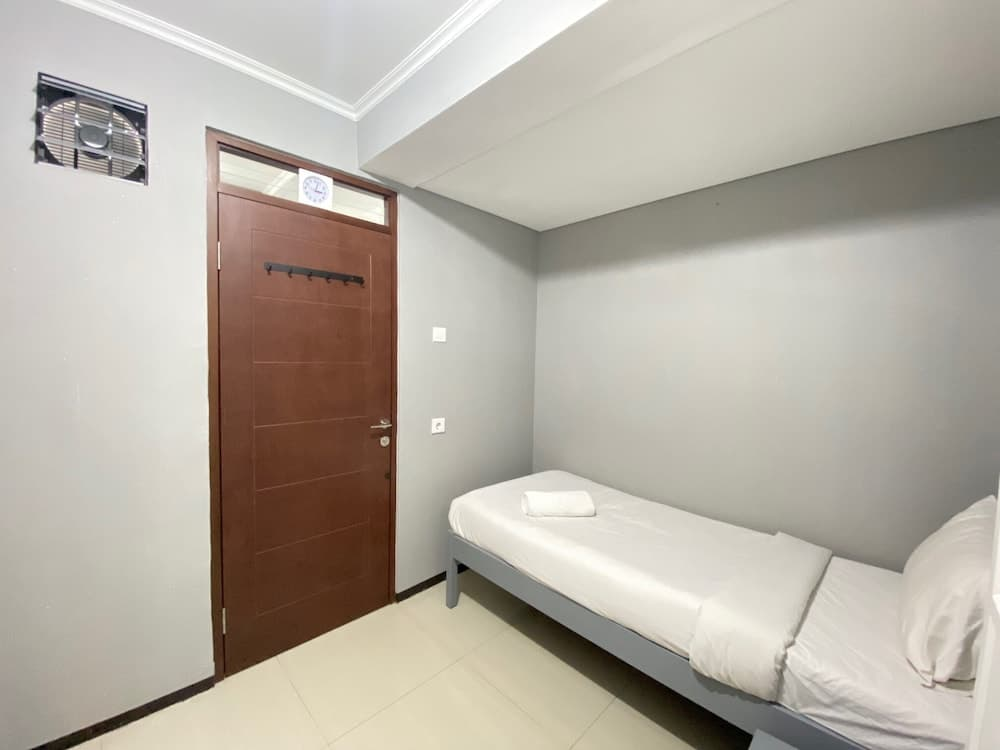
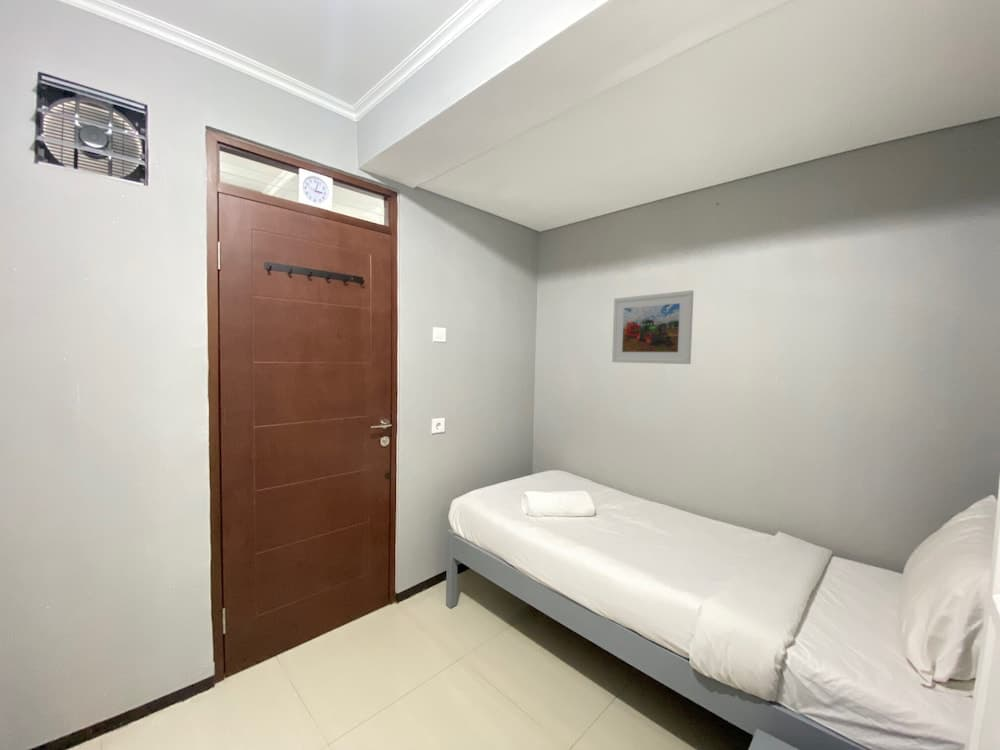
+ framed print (649, 329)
